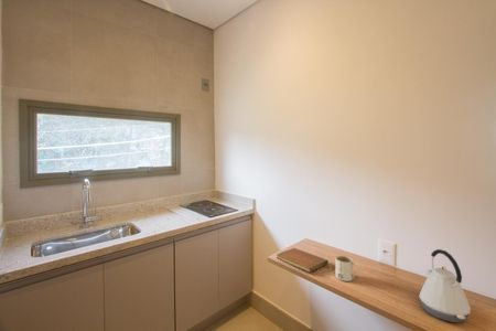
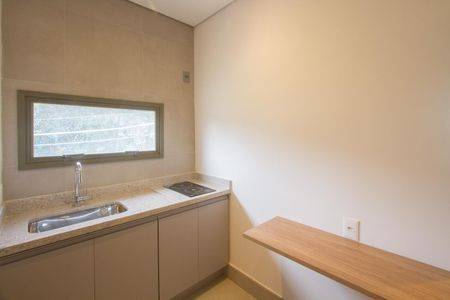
- mug (347, 268)
- notebook (301, 258)
- kettle (442, 280)
